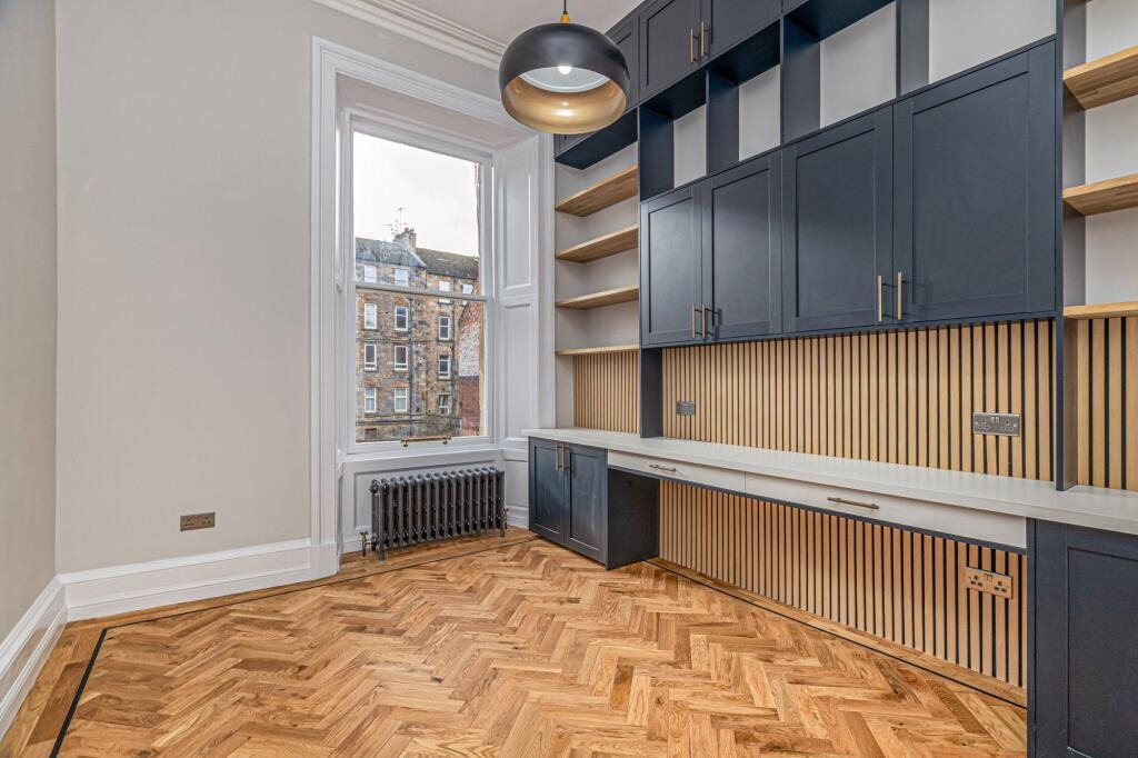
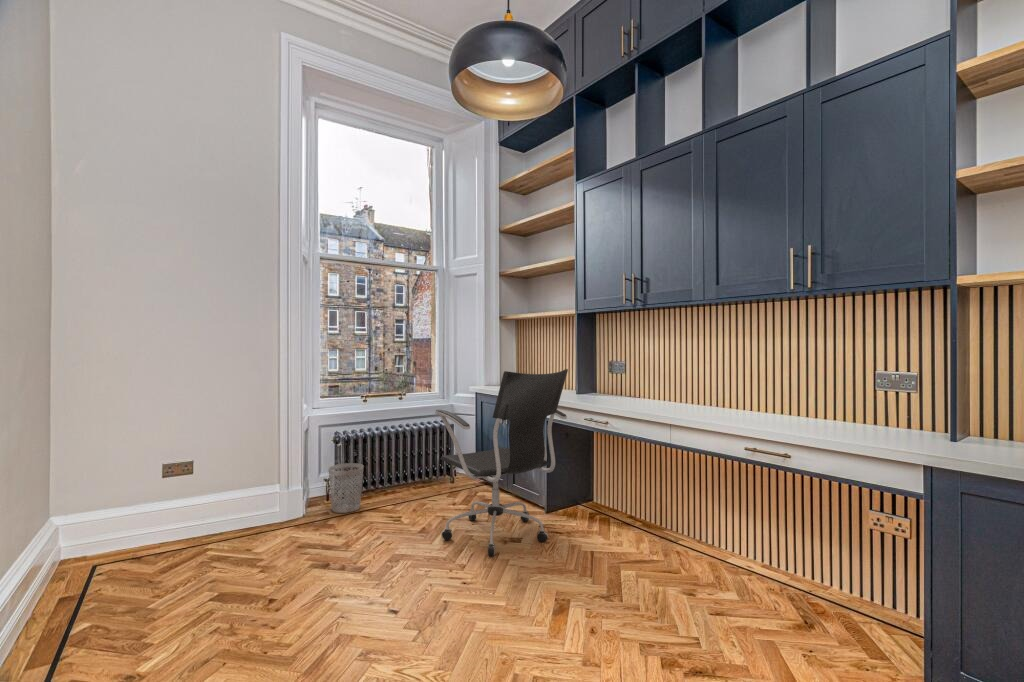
+ wastebasket (346, 487)
+ office chair (502, 453)
